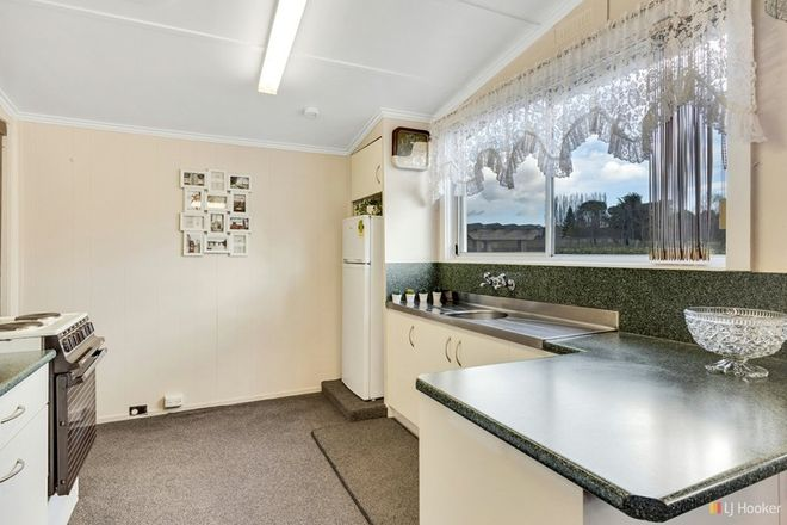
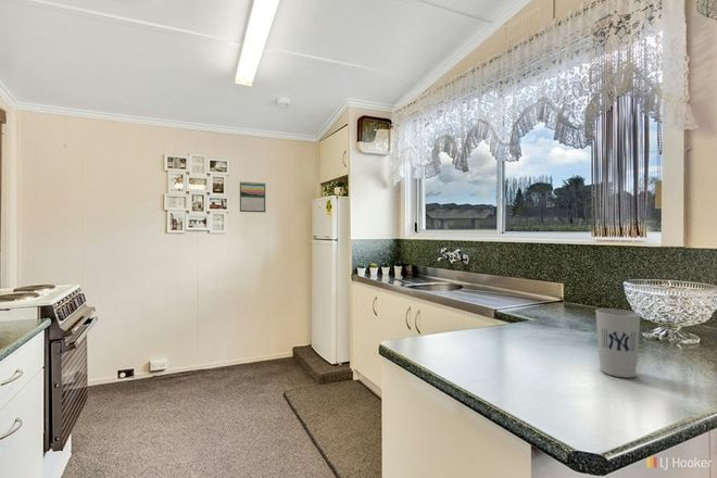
+ calendar (252, 197)
+ cup (617, 342)
